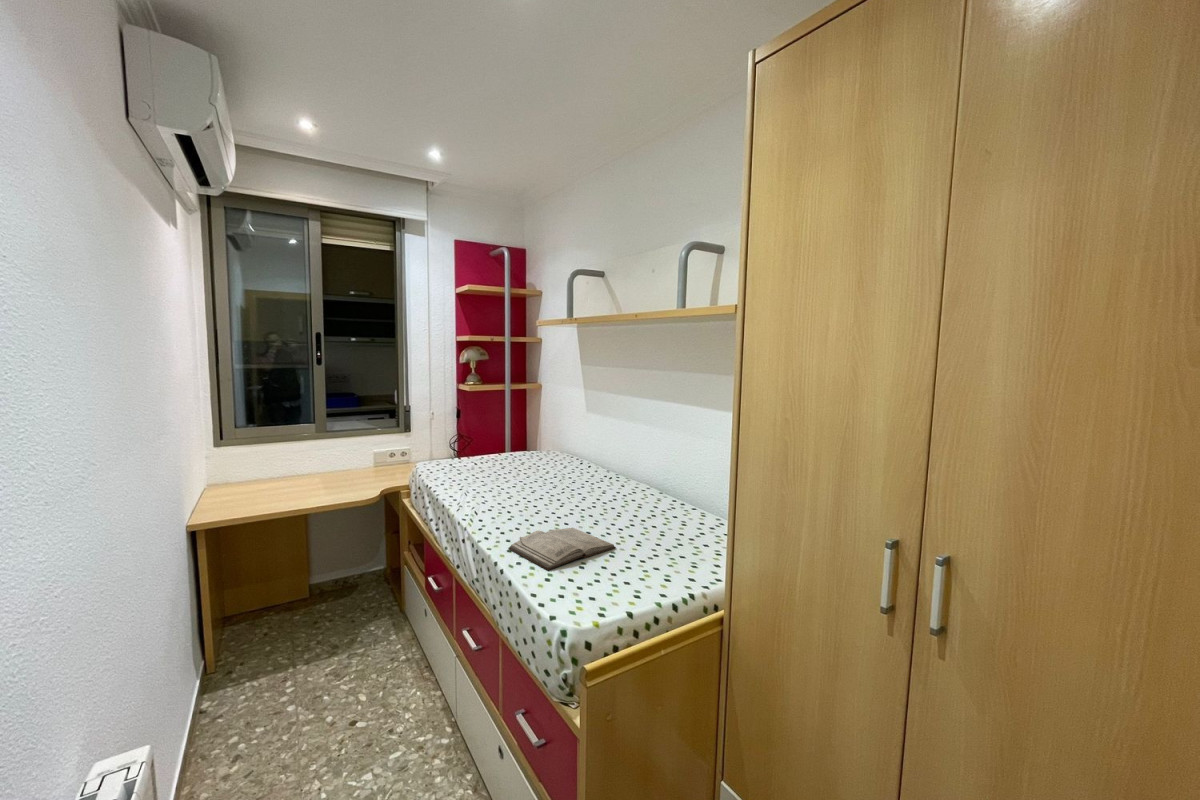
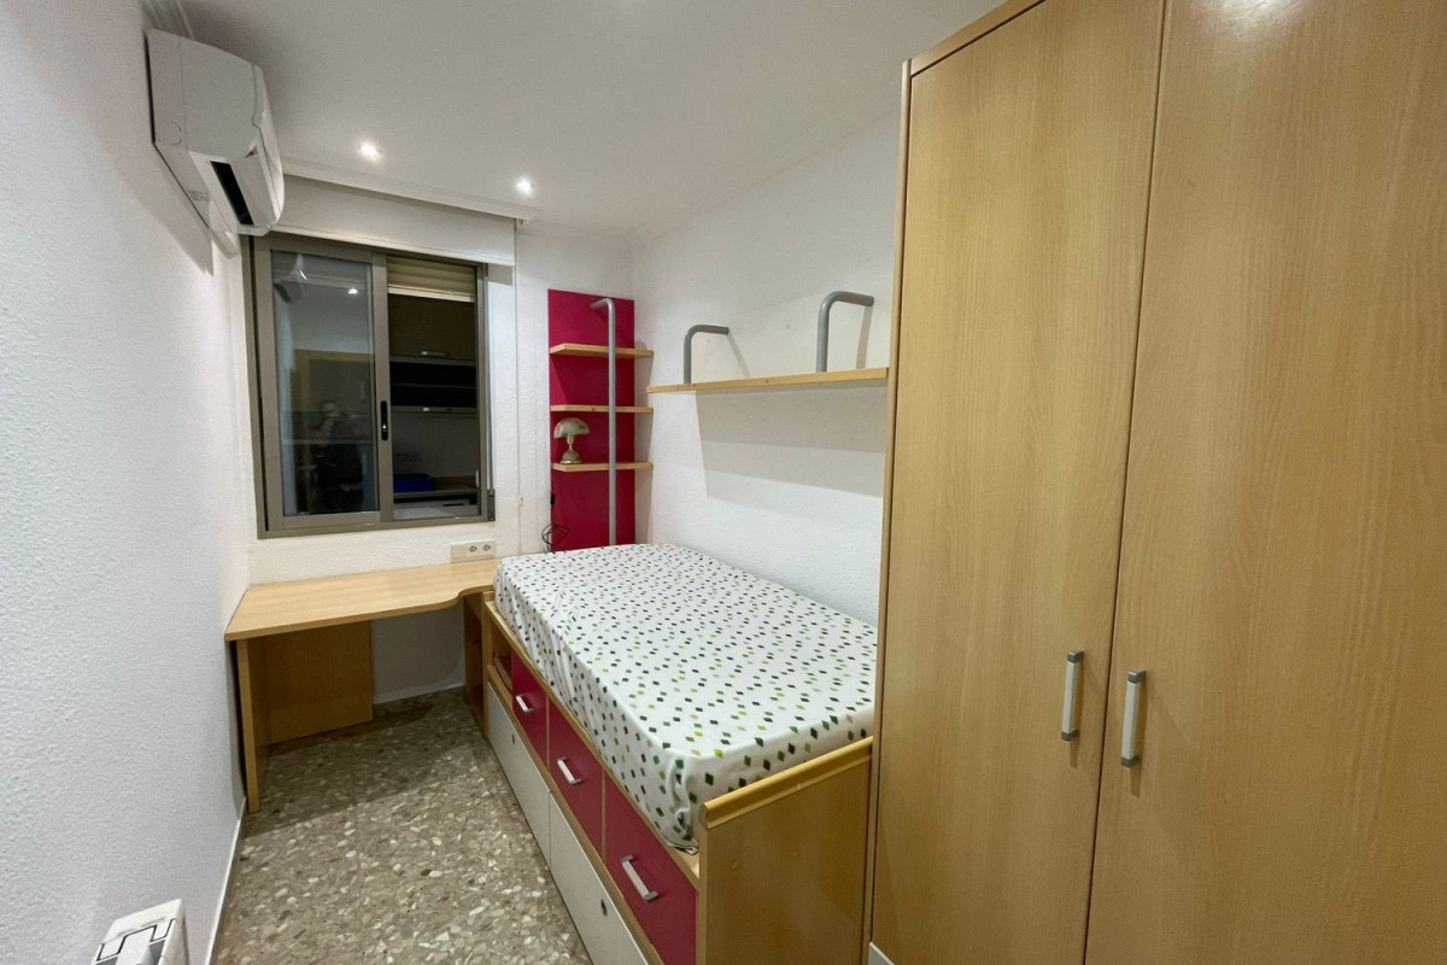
- diary (562, 542)
